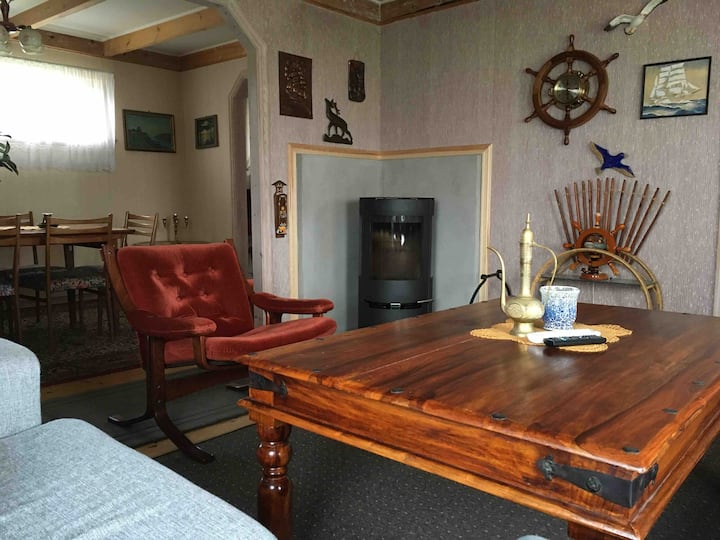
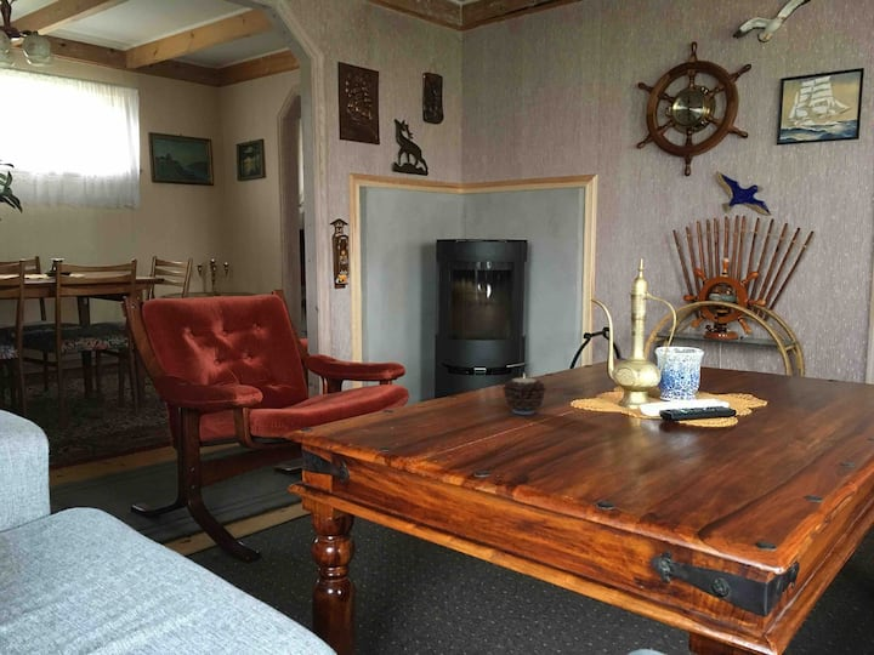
+ candle (523, 392)
